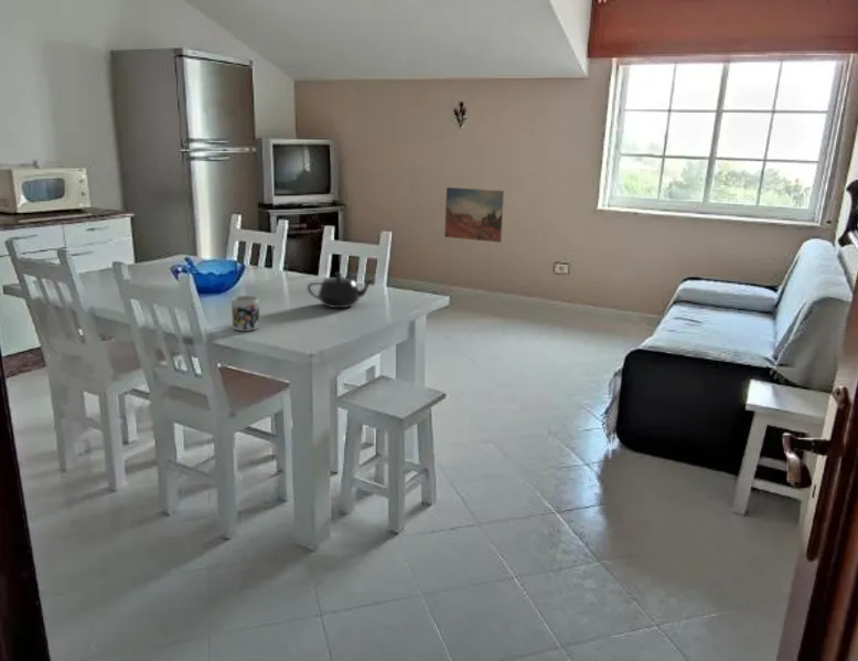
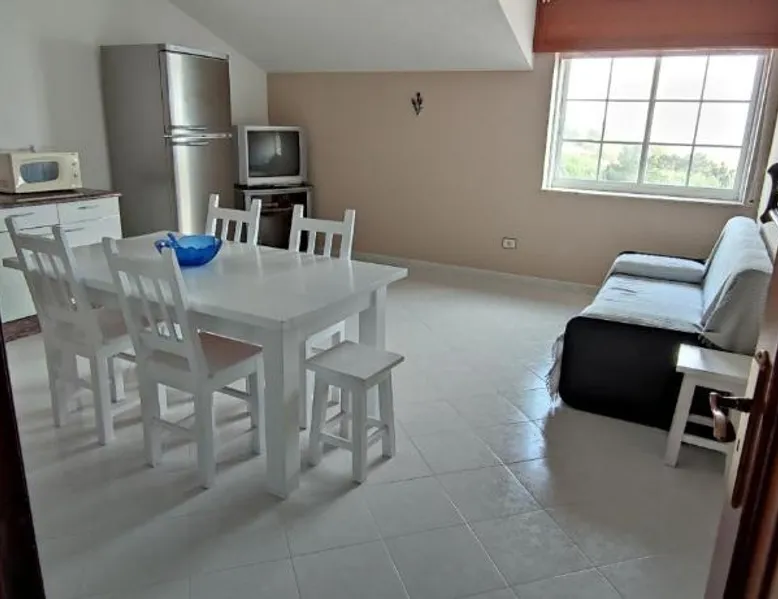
- teapot (341, 289)
- wall art (473, 214)
- mug (244, 311)
